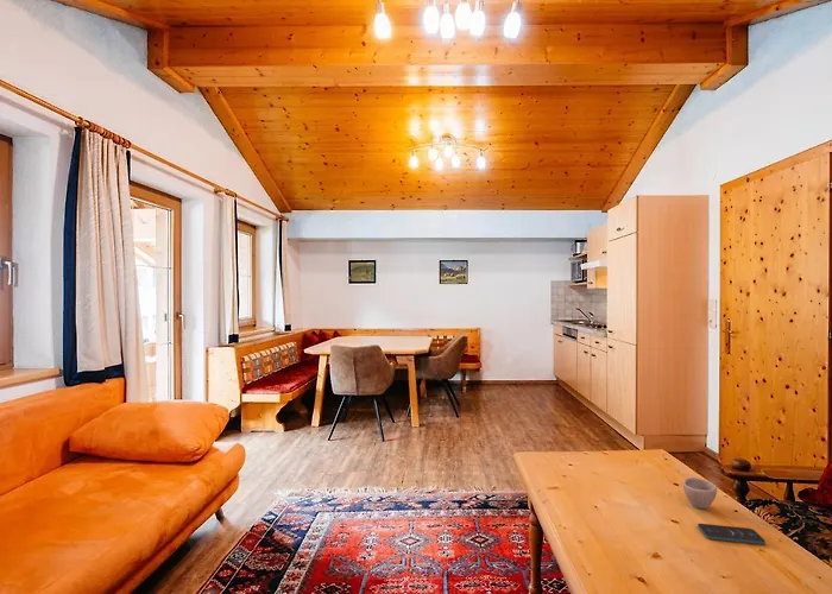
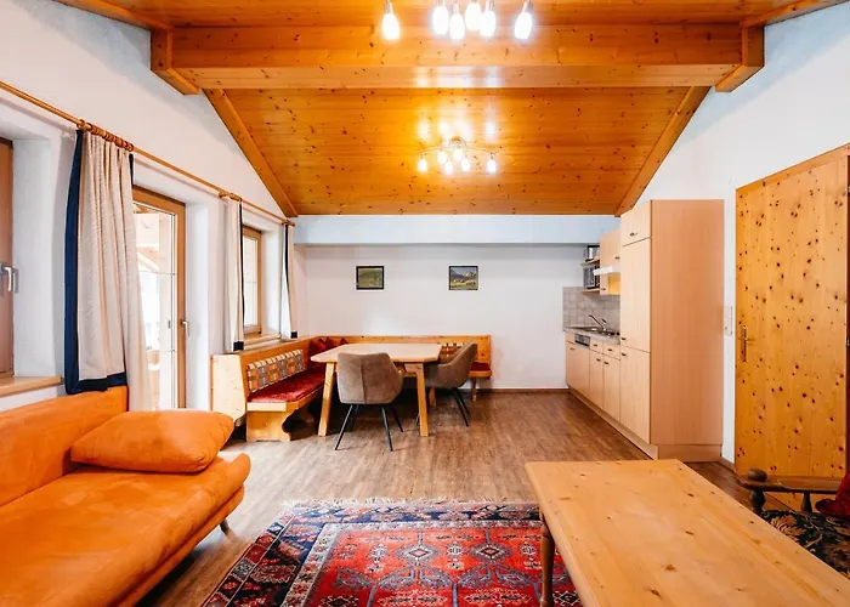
- smartphone (730, 533)
- cup (697, 492)
